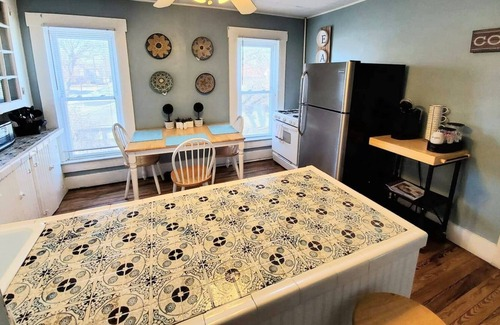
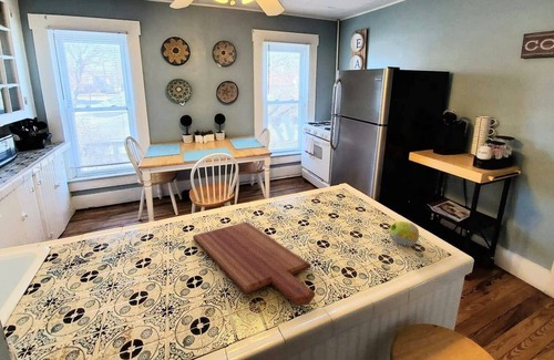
+ fruit (402, 232)
+ cutting board (248, 251)
